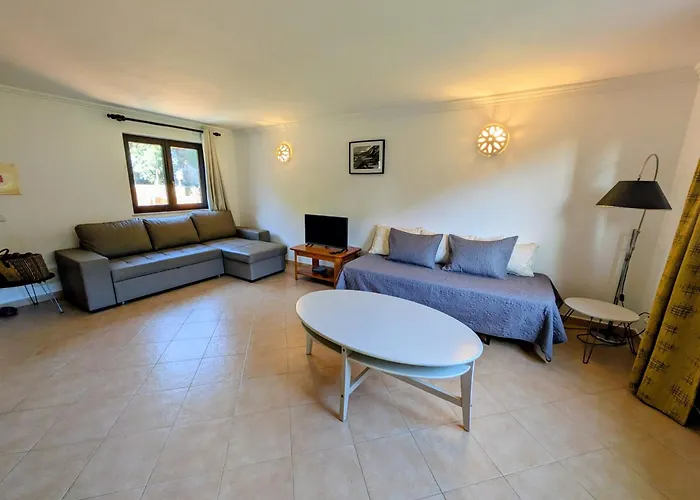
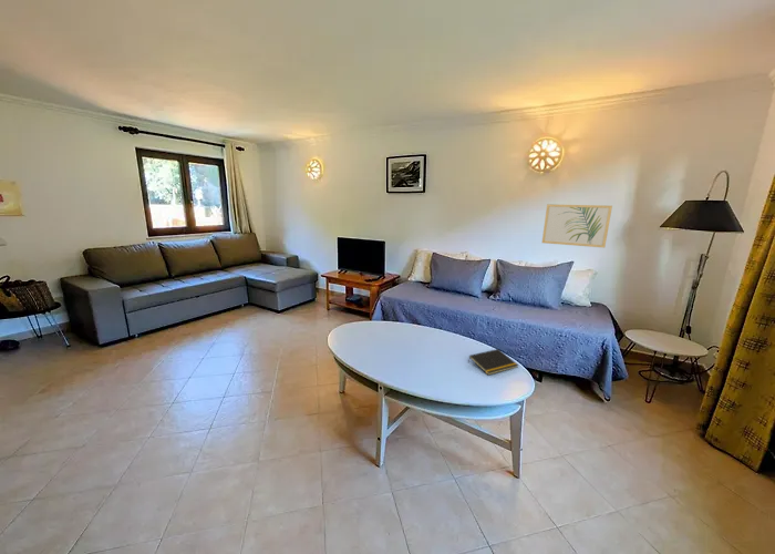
+ wall art (575, 225)
+ notepad (493, 360)
